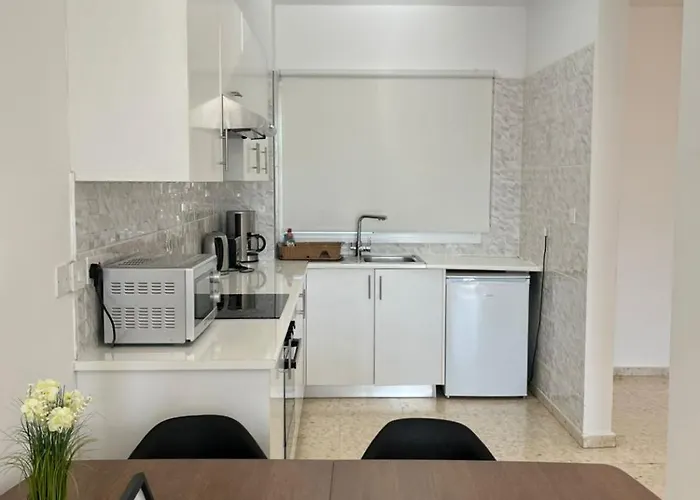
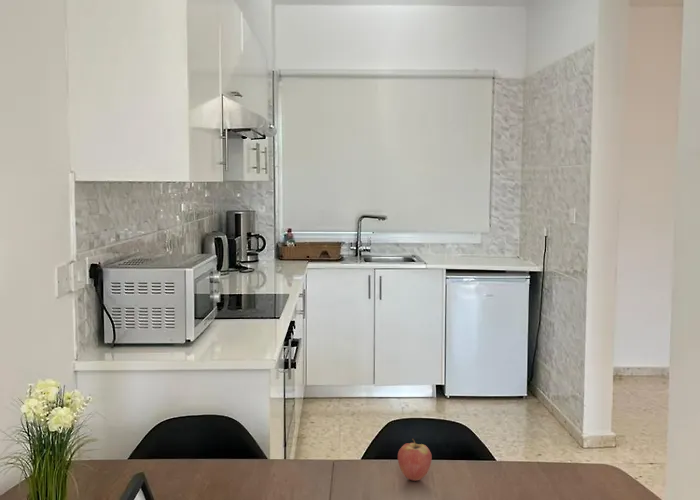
+ fruit (414, 458)
